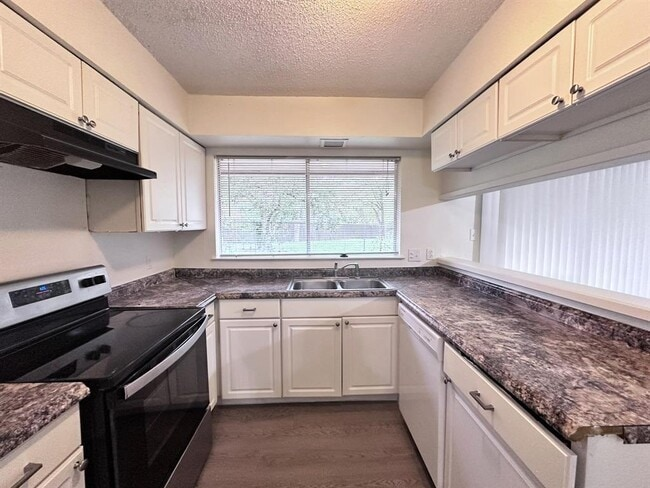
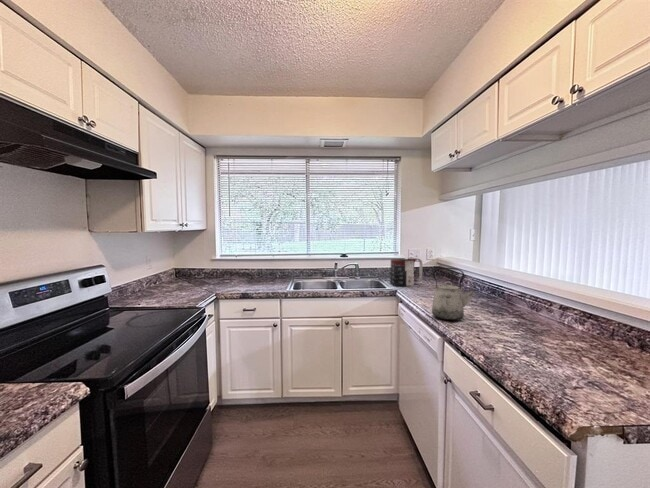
+ kettle (454, 293)
+ mug (406, 271)
